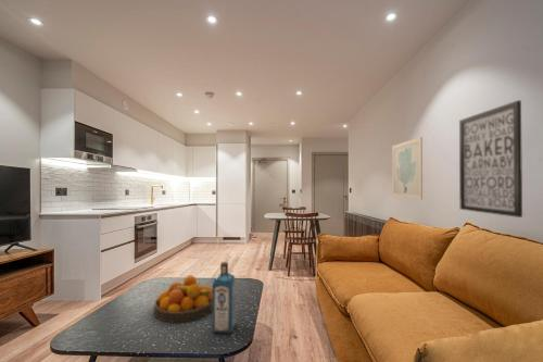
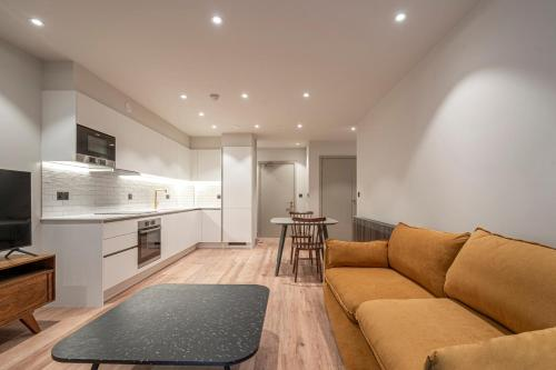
- wall art (485, 162)
- fruit bowl (186, 294)
- wall art (405, 170)
- liquor (224, 295)
